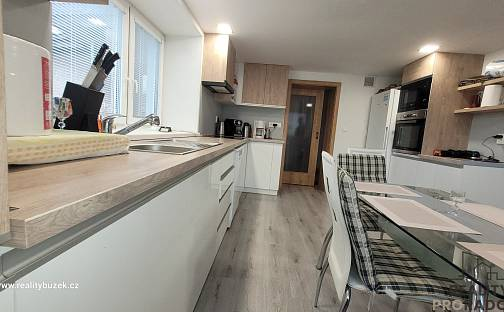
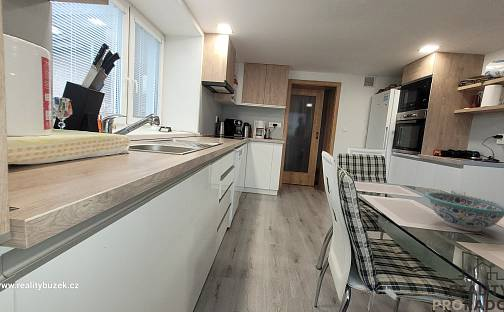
+ decorative bowl (463, 213)
